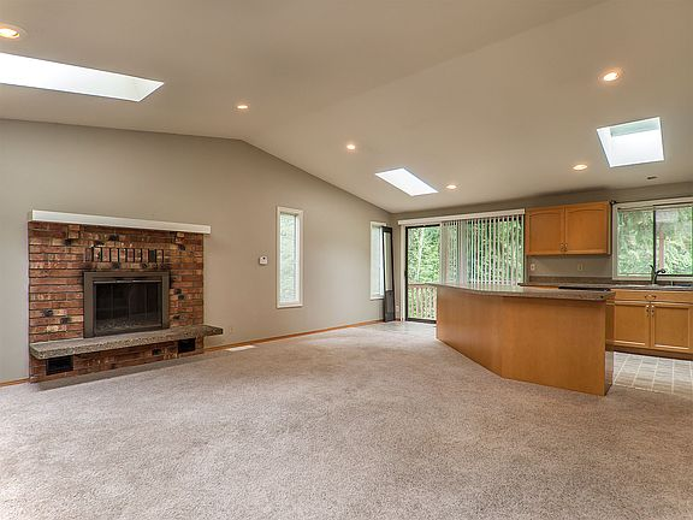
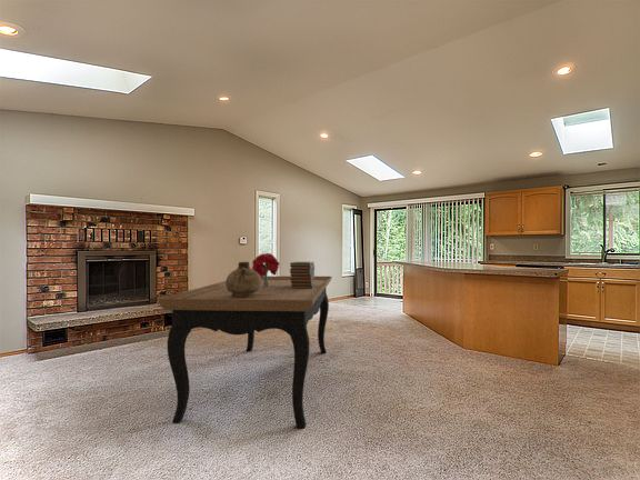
+ dining table (266, 329)
+ bouquet (264, 269)
+ book stack (302, 274)
+ ceramic jug (243, 278)
